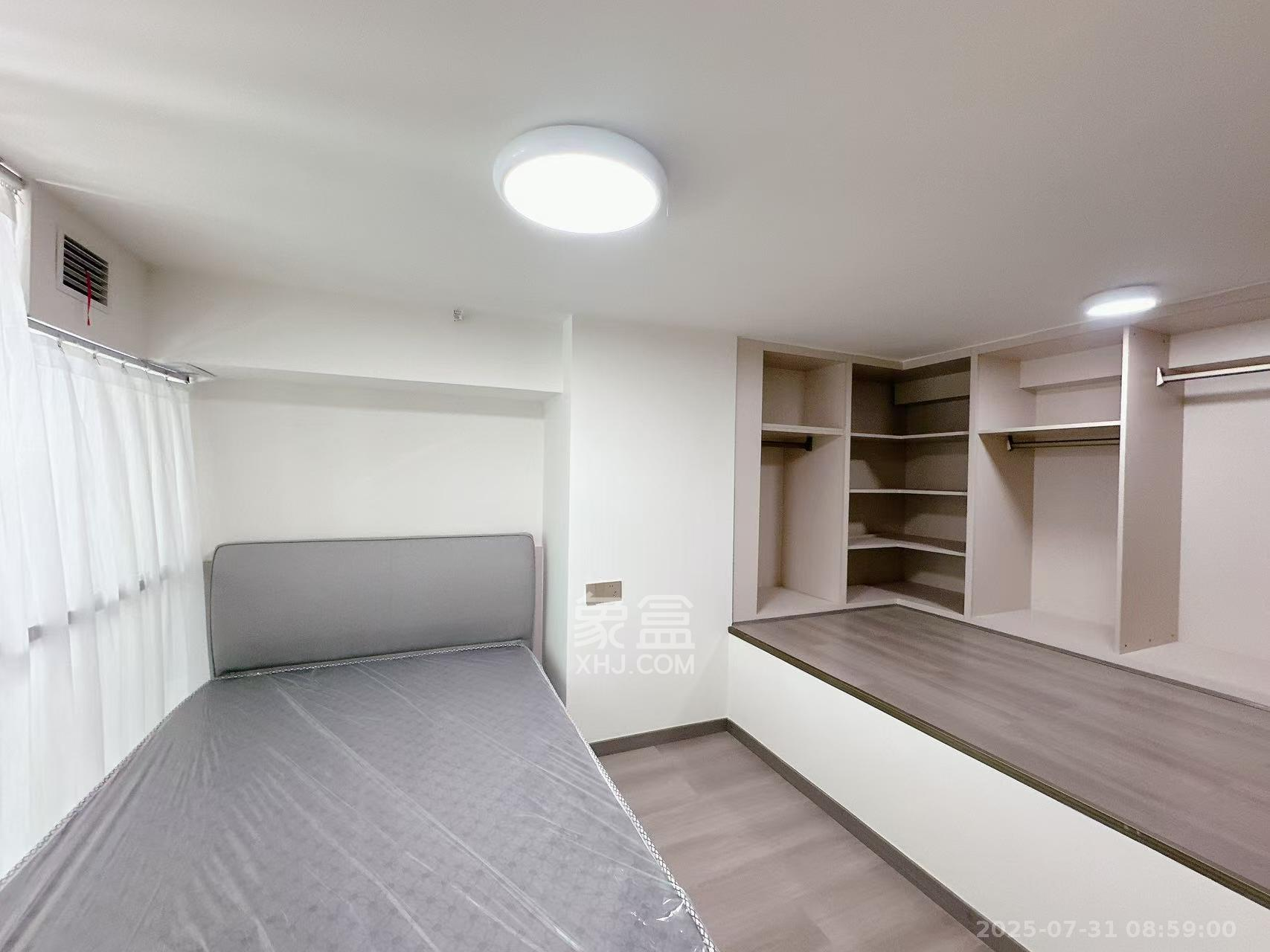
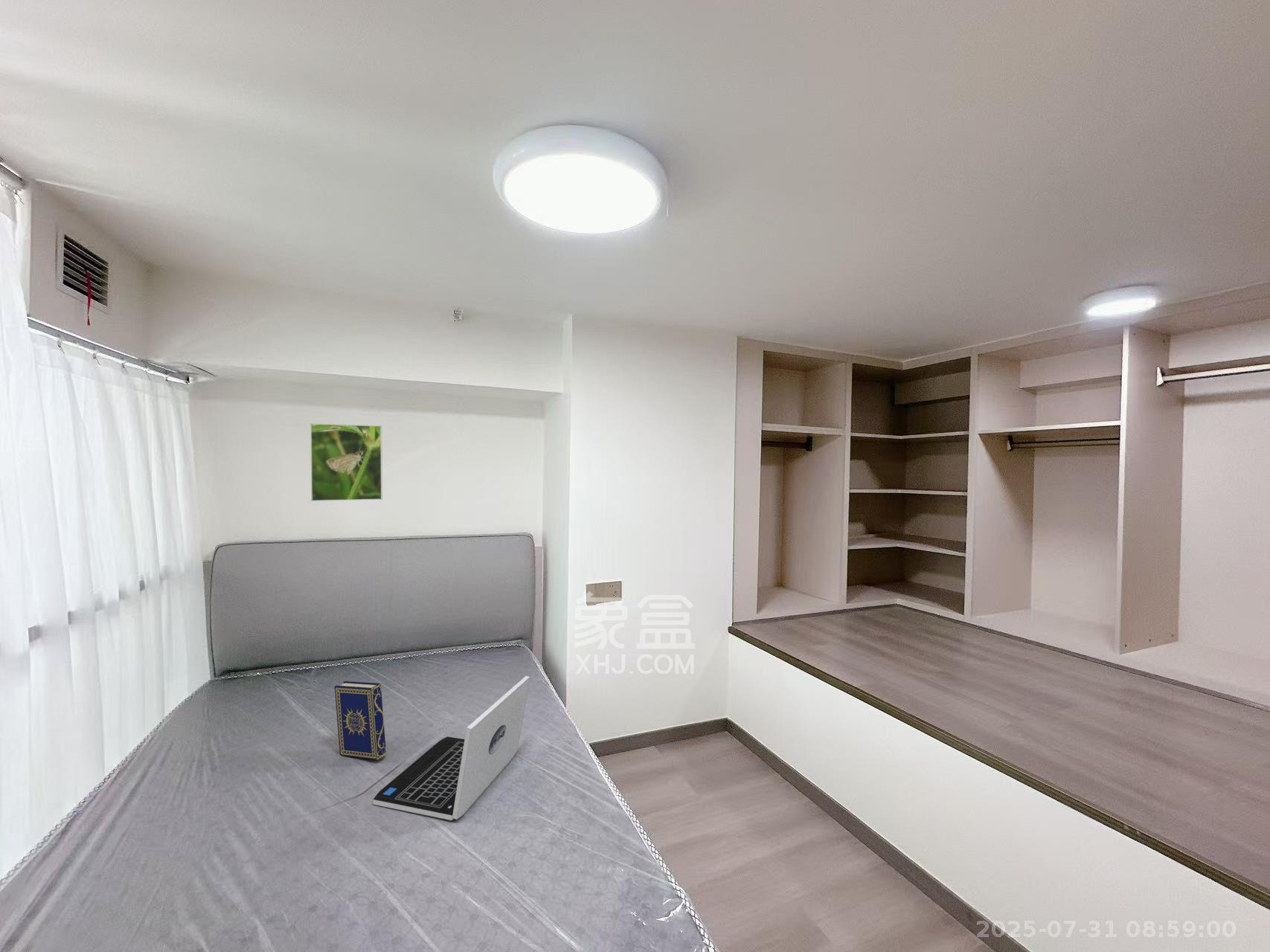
+ book (361, 719)
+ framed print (347, 462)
+ laptop (456, 738)
